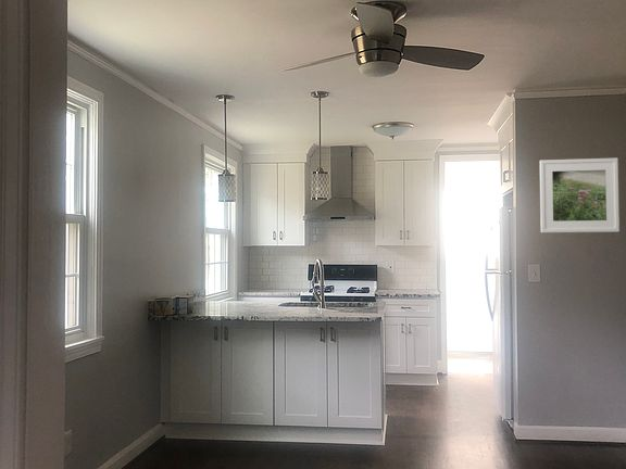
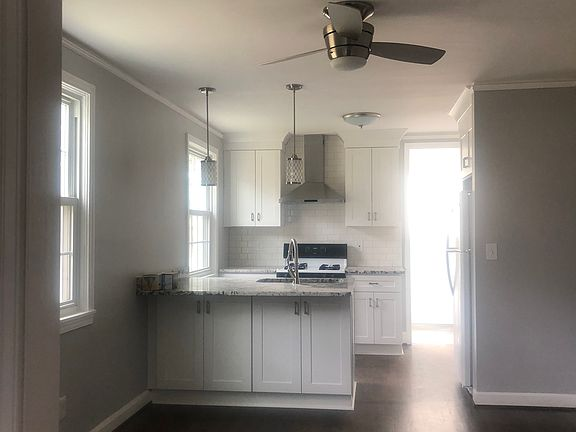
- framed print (578, 195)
